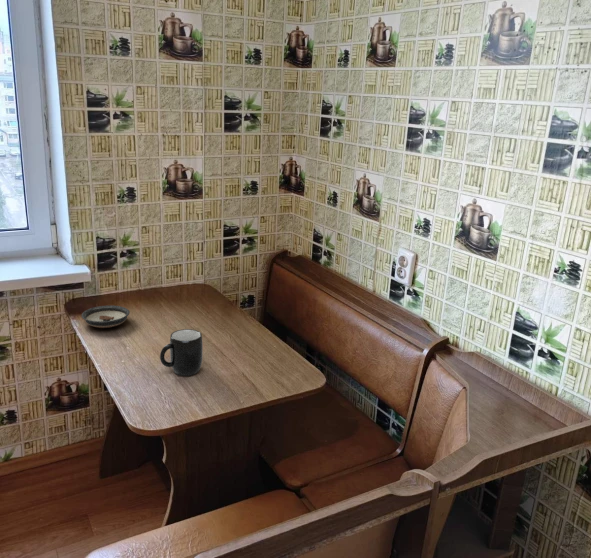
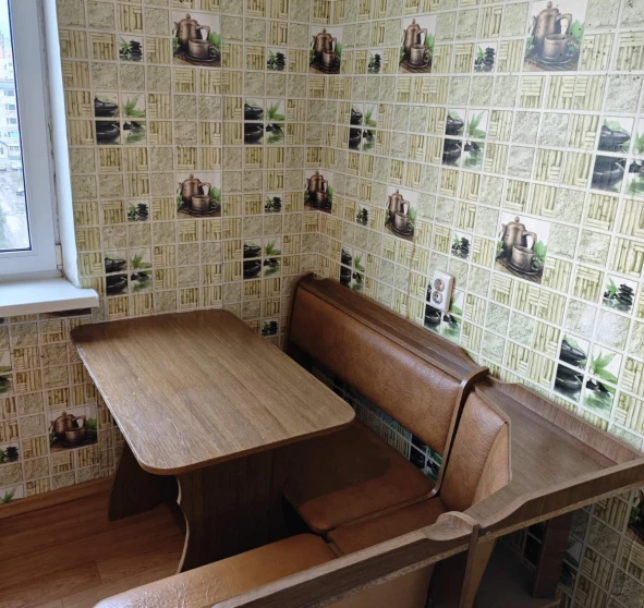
- mug (181, 353)
- saucer (106, 318)
